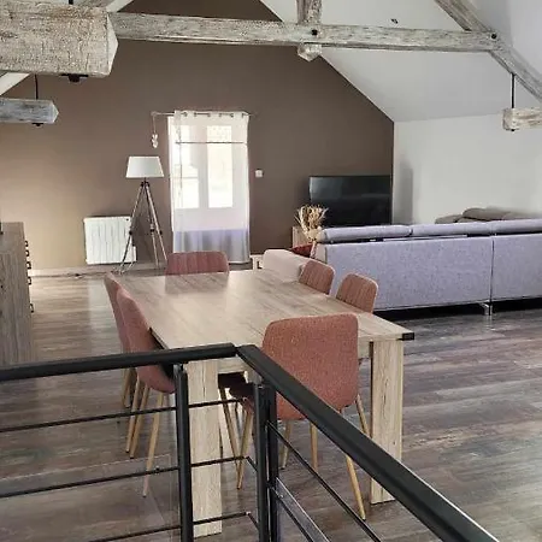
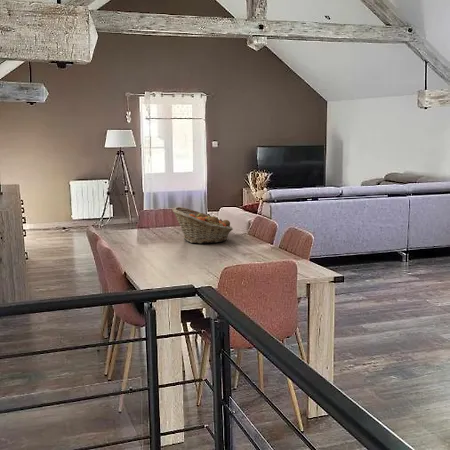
+ fruit basket (202, 223)
